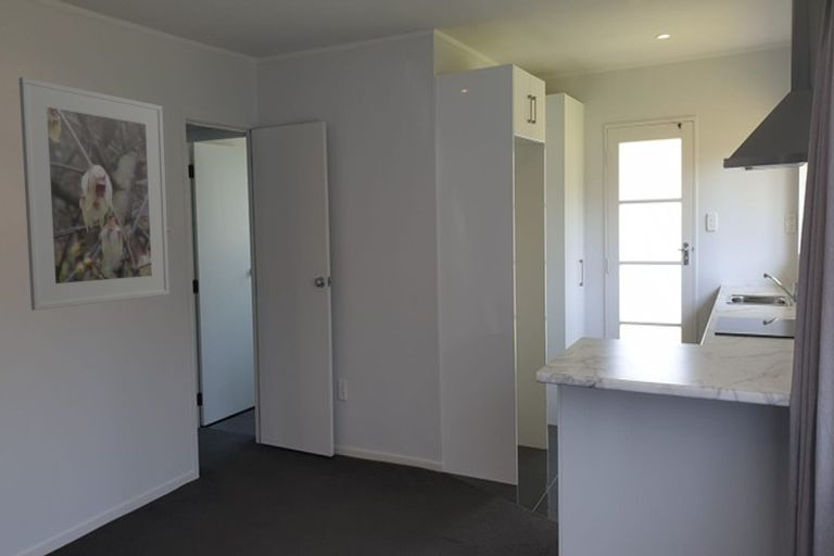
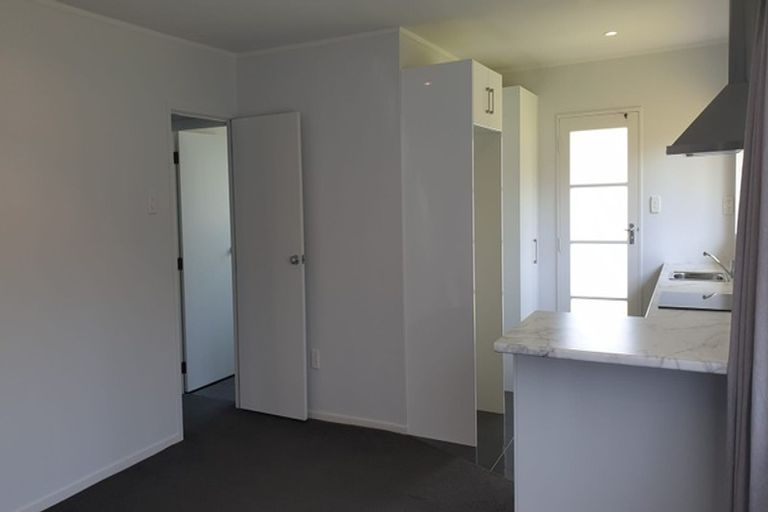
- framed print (102, 198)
